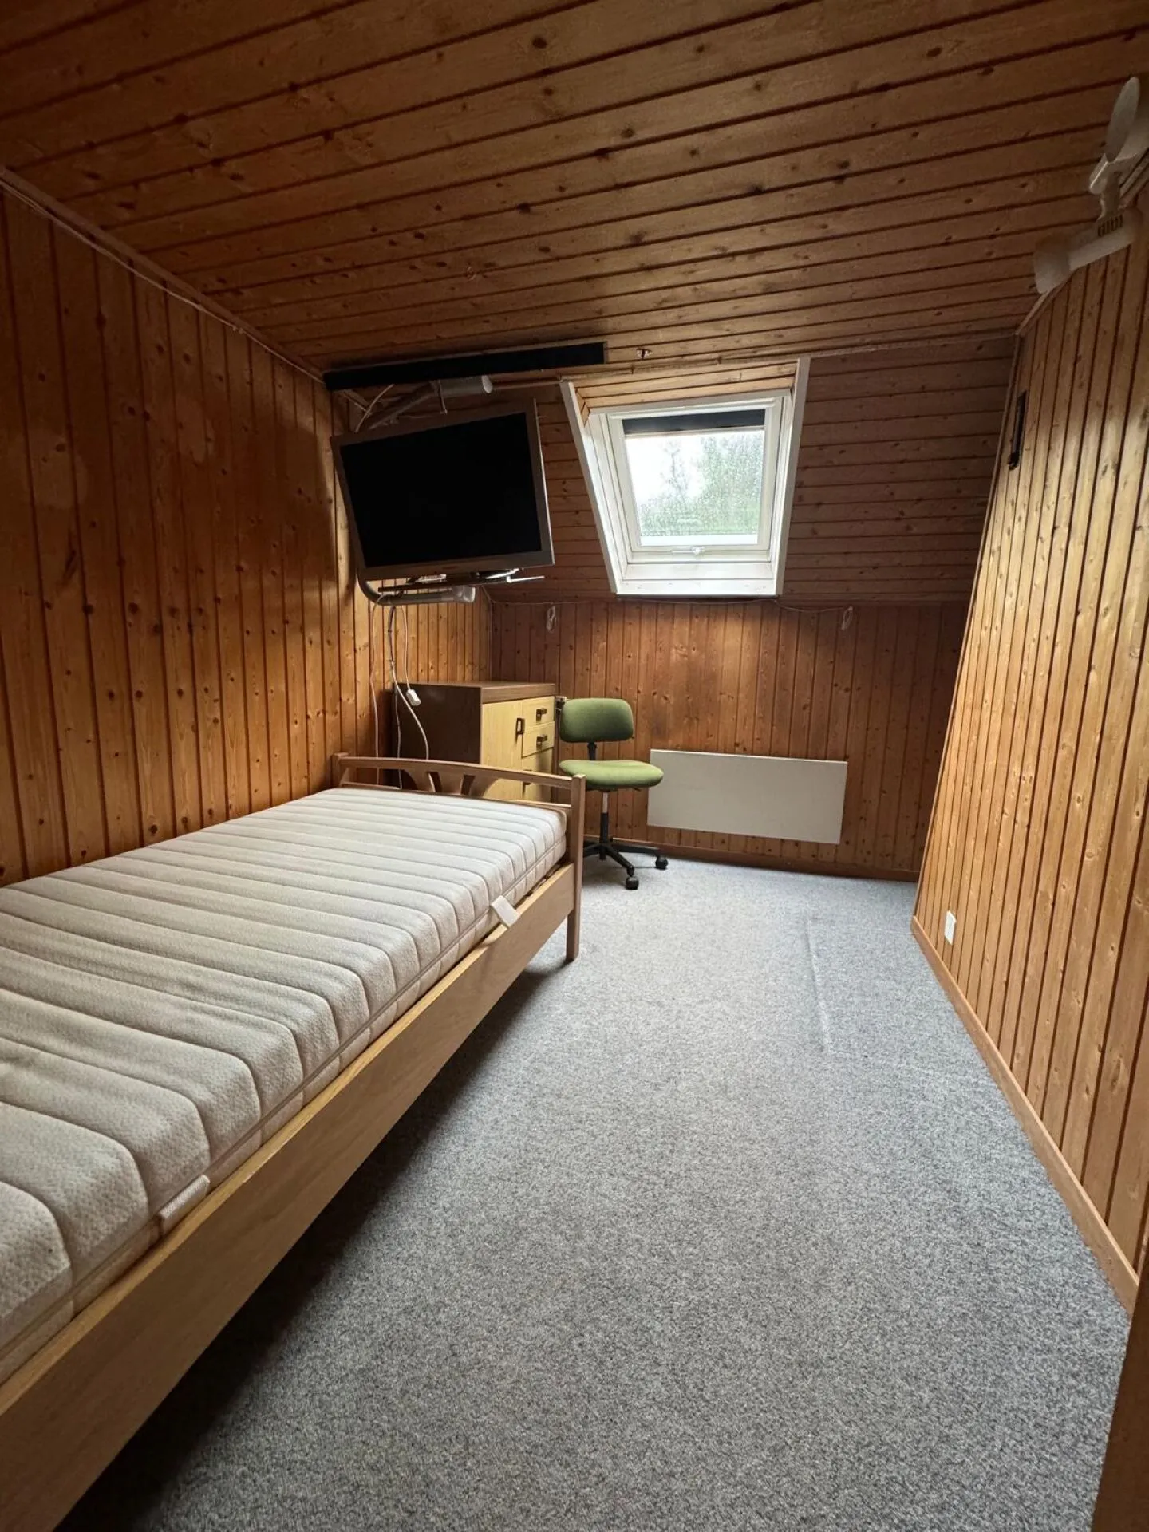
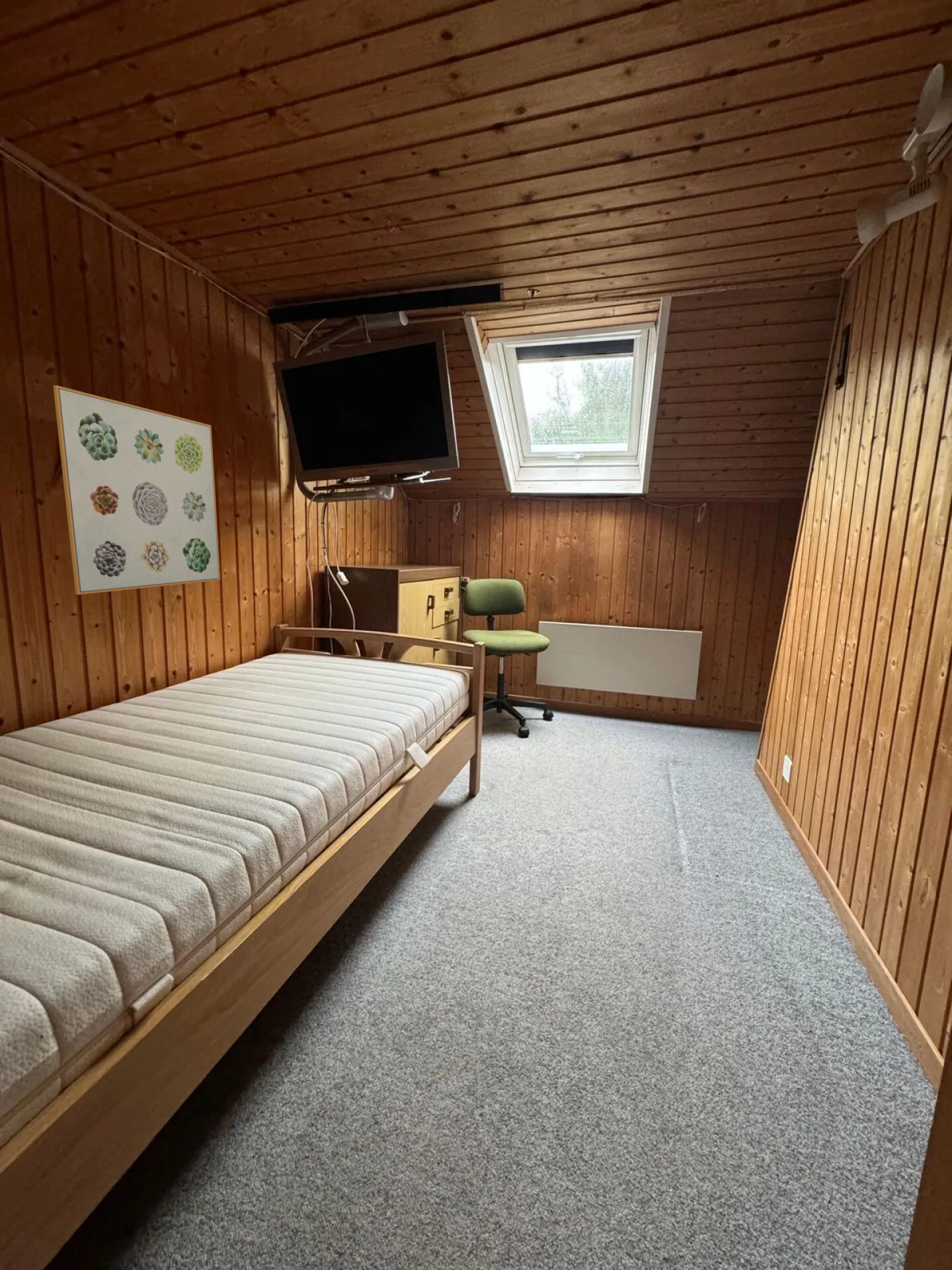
+ wall art (151, 499)
